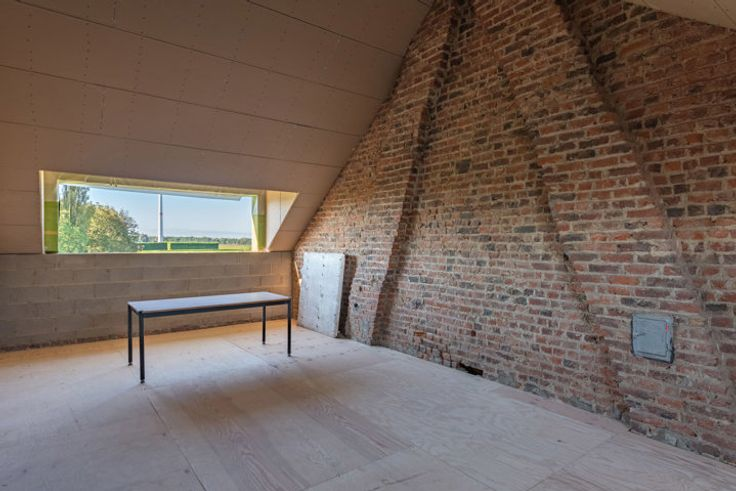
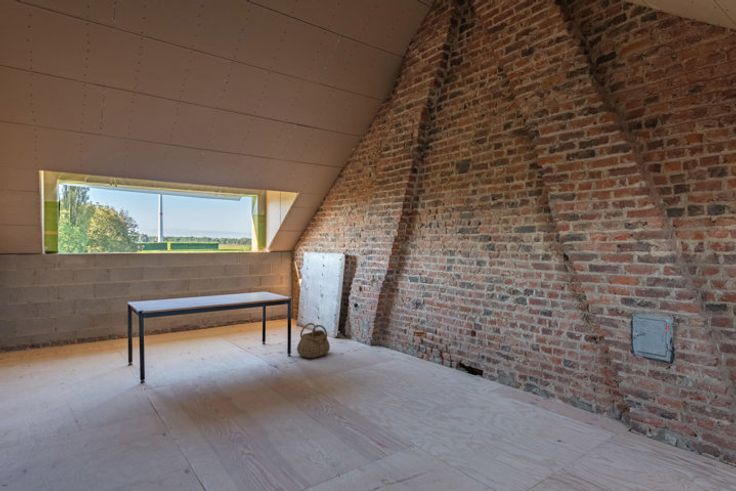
+ basket (313, 339)
